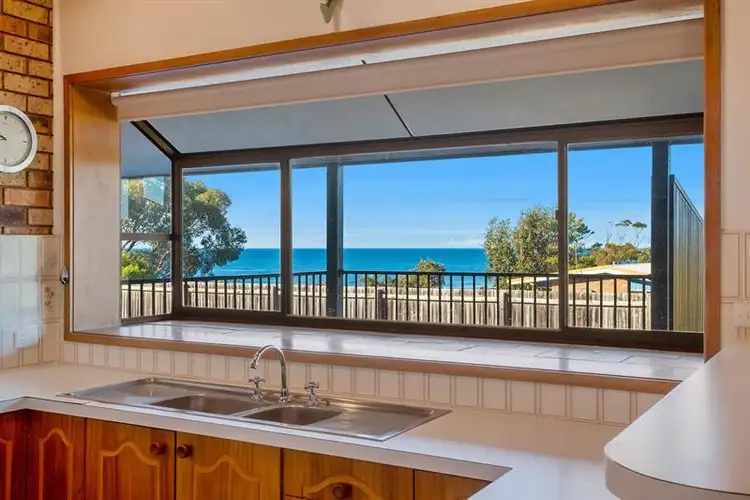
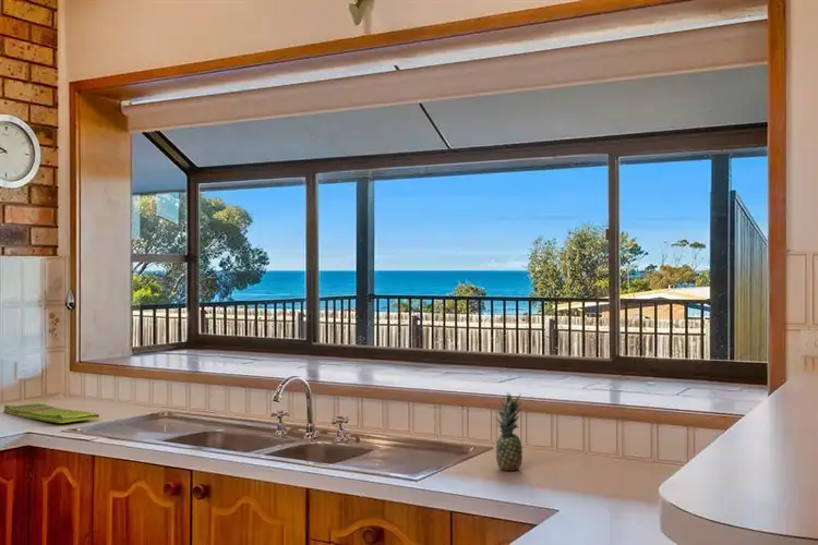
+ dish towel (50, 411)
+ fruit (509, 429)
